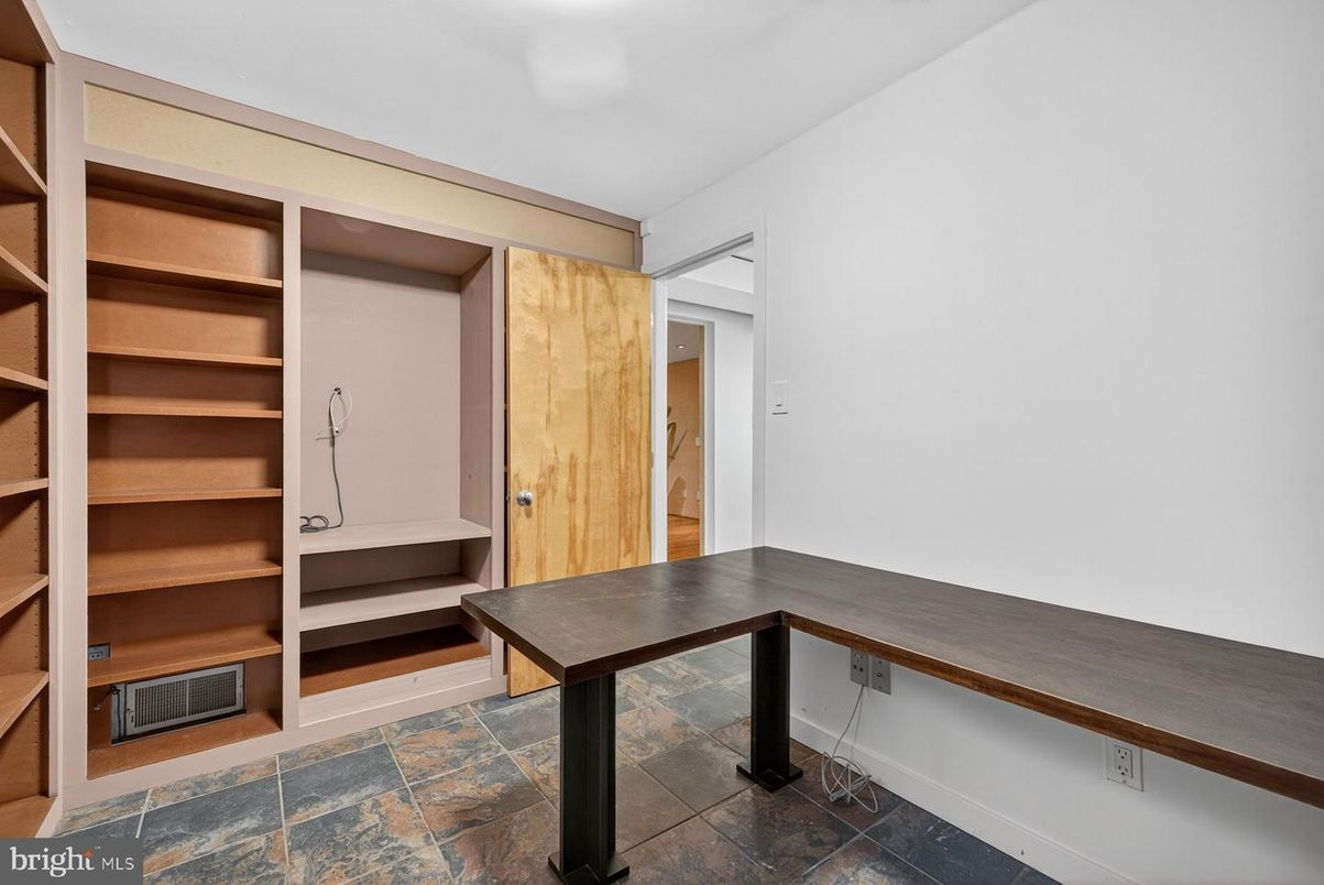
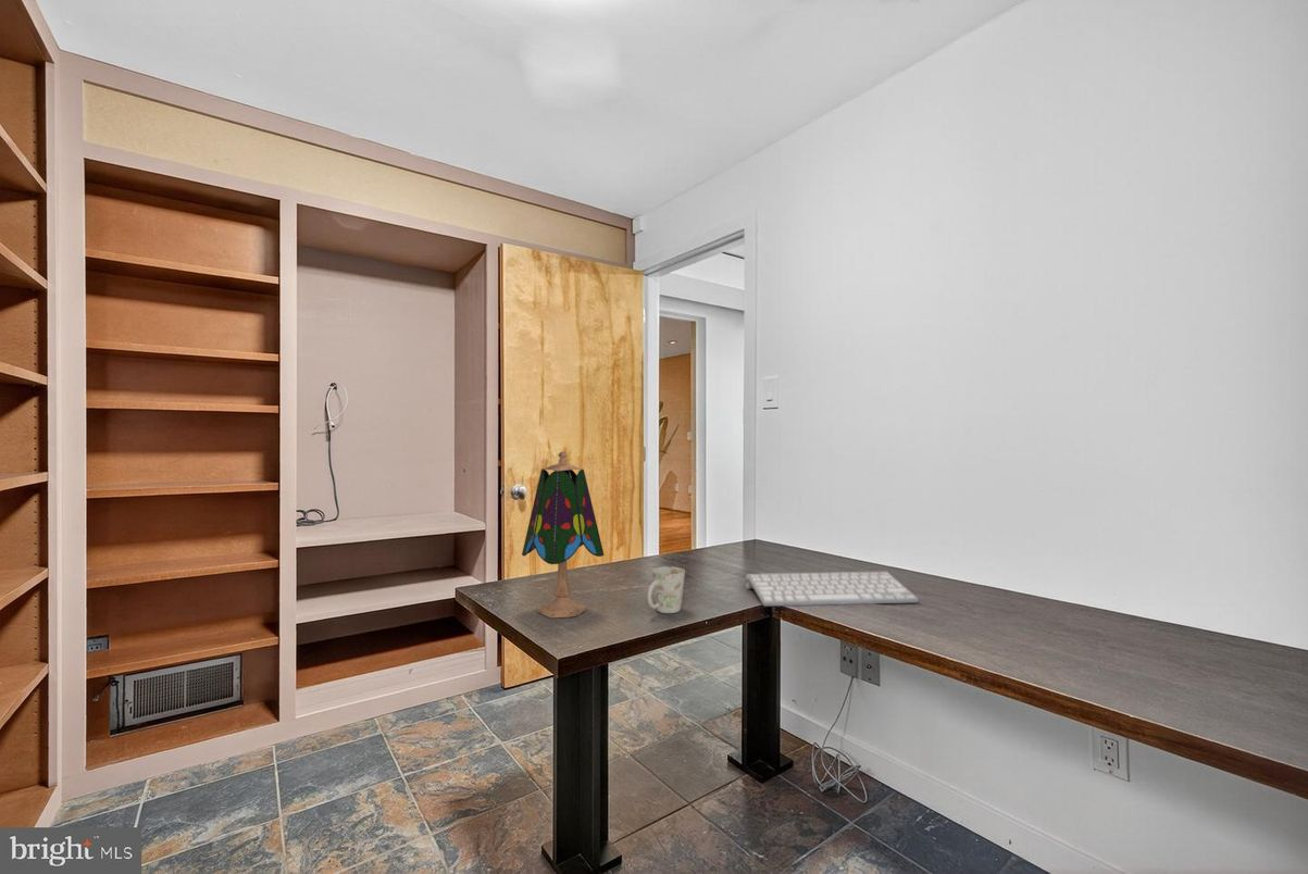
+ table lamp (562, 530)
+ computer keyboard (827, 586)
+ mug (663, 591)
